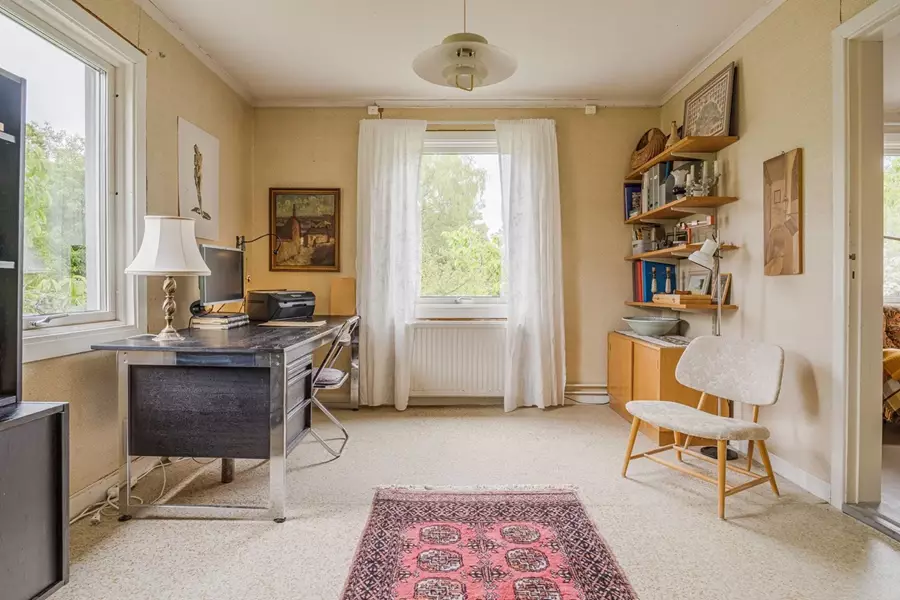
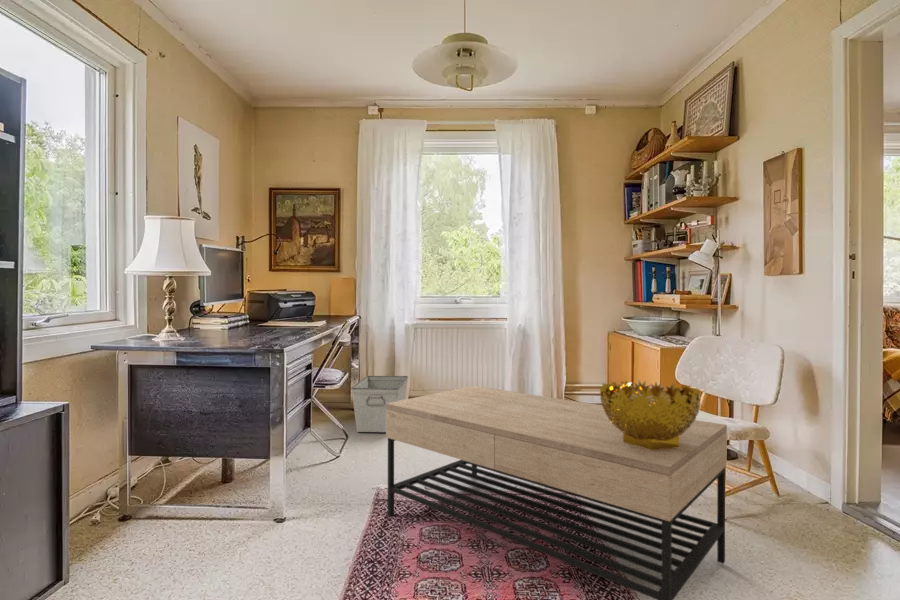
+ decorative bowl (648, 412)
+ storage bin (381, 401)
+ coffee table (540, 475)
